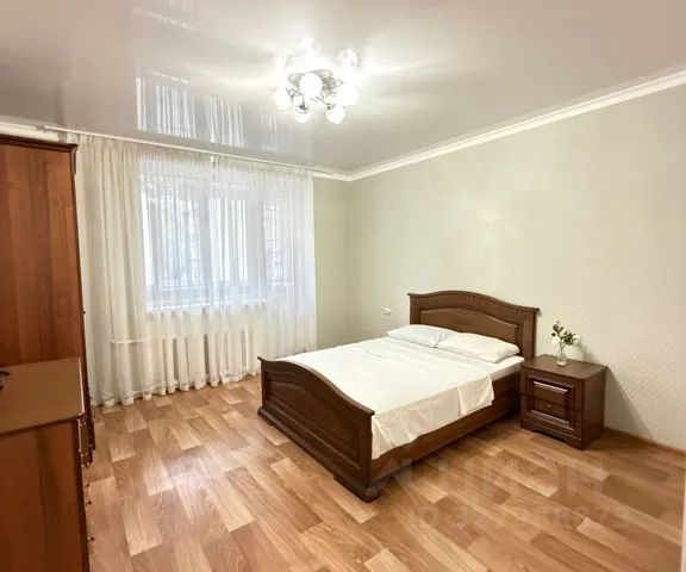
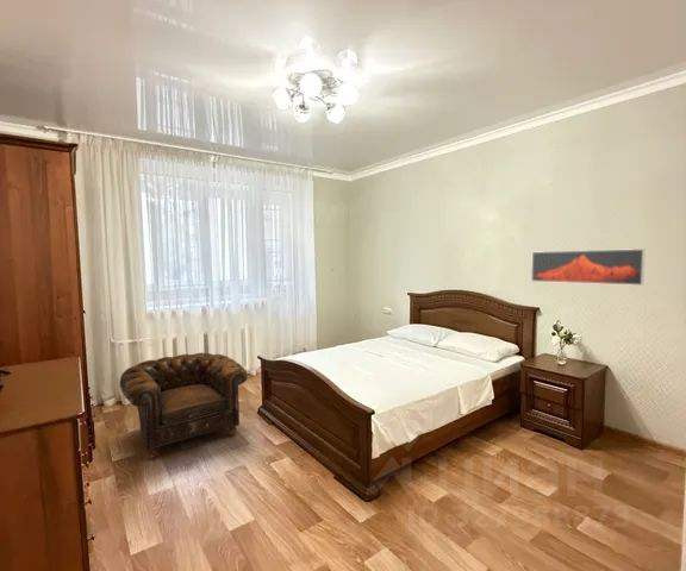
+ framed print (581, 266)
+ armchair (183, 396)
